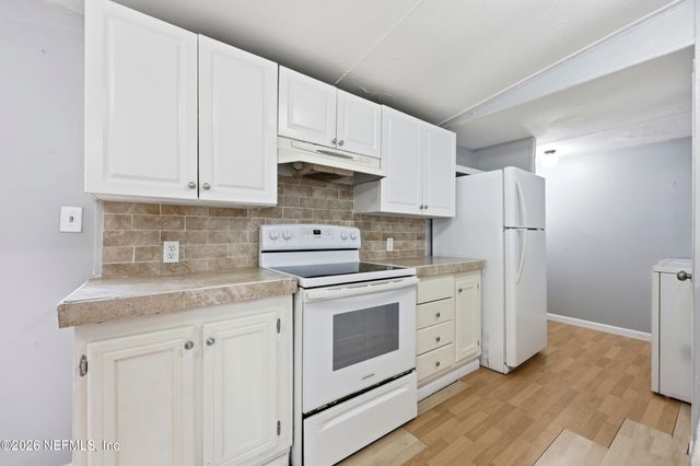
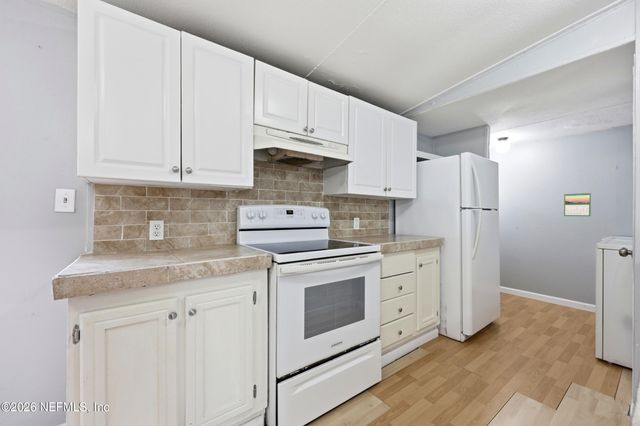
+ calendar (577, 204)
